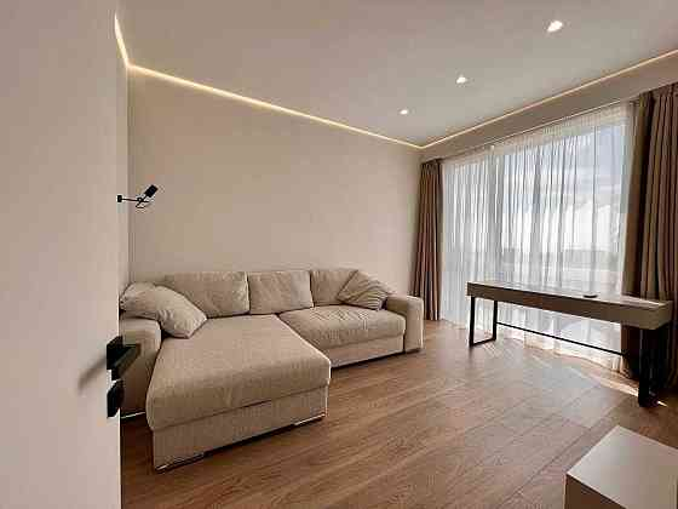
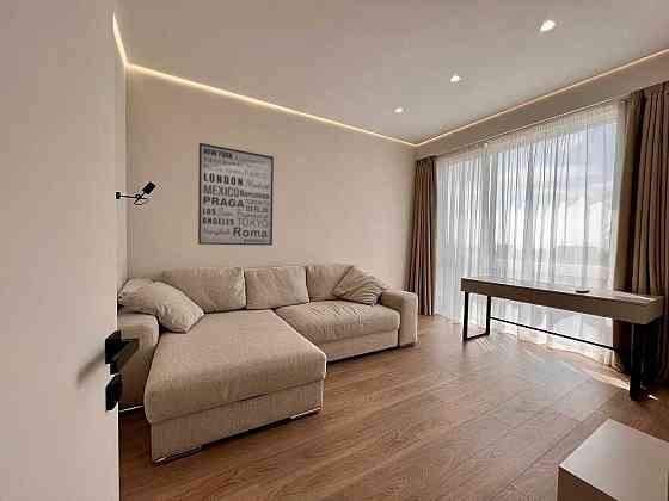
+ wall art (238, 197)
